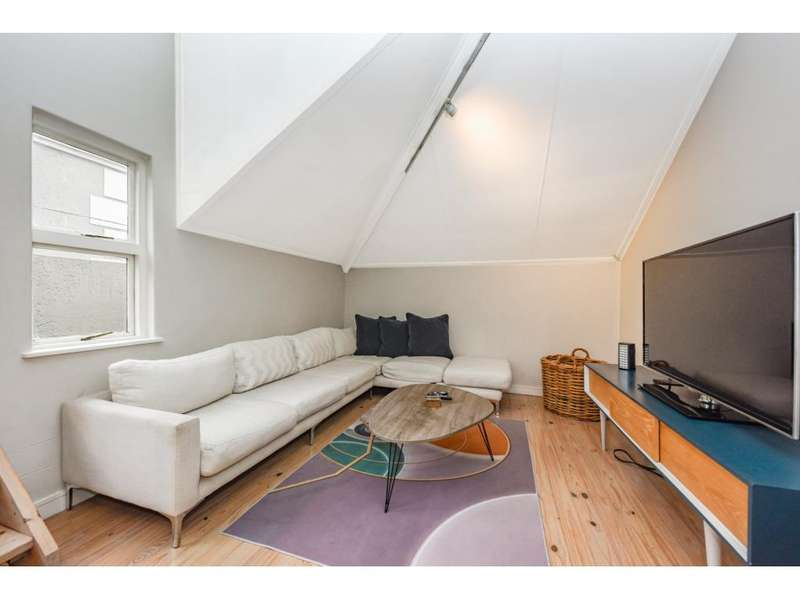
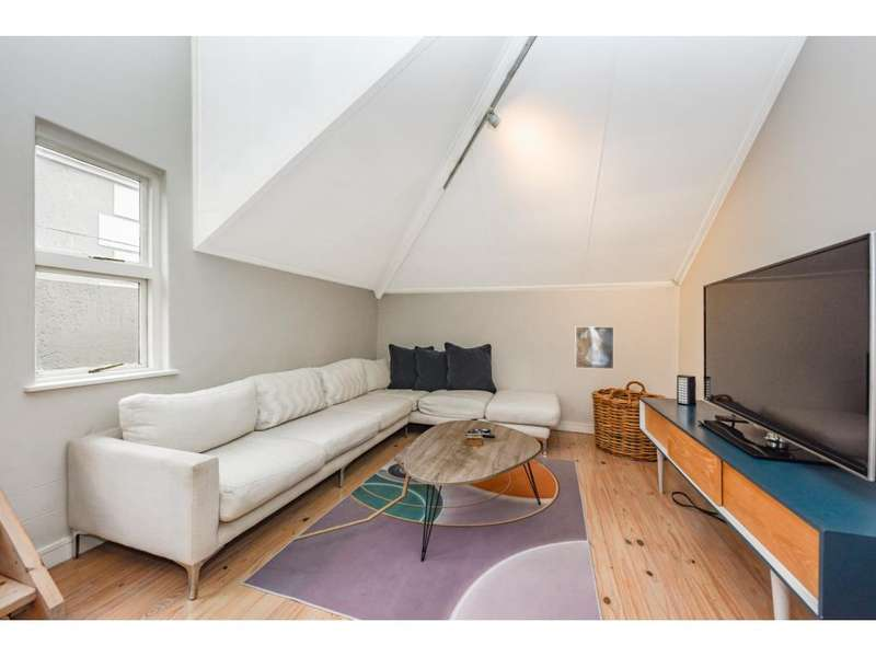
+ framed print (593, 347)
